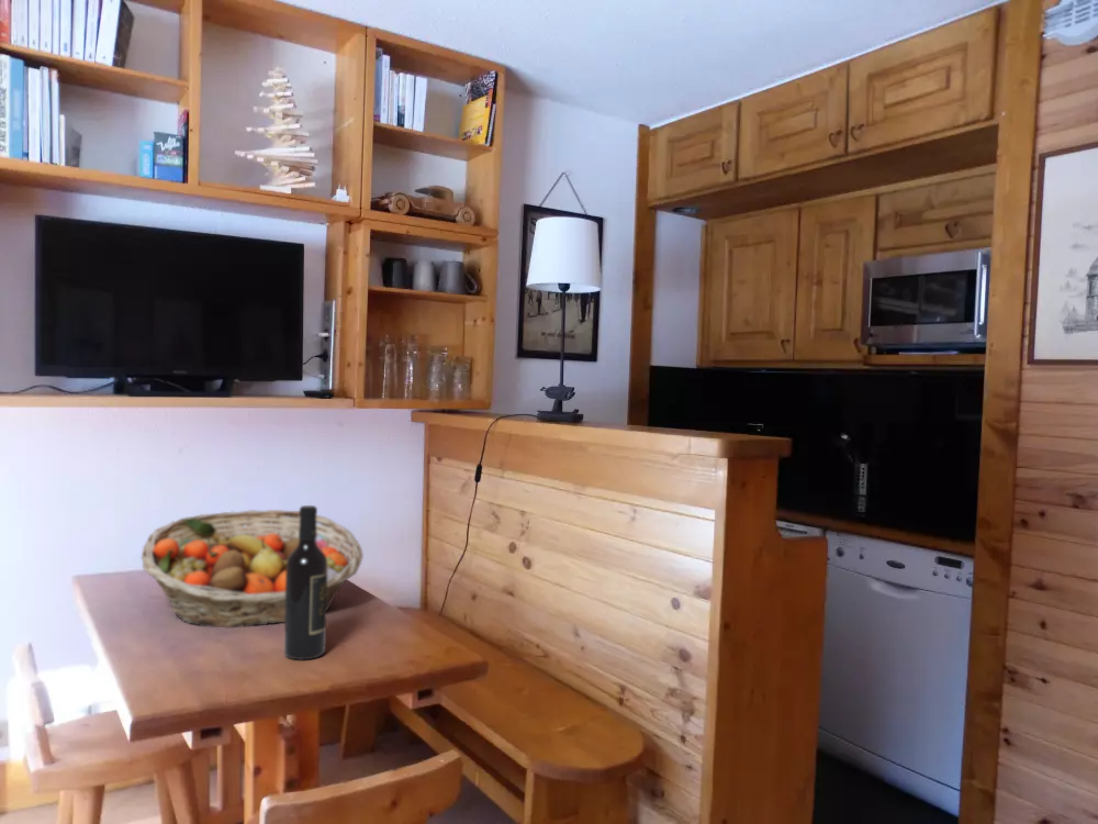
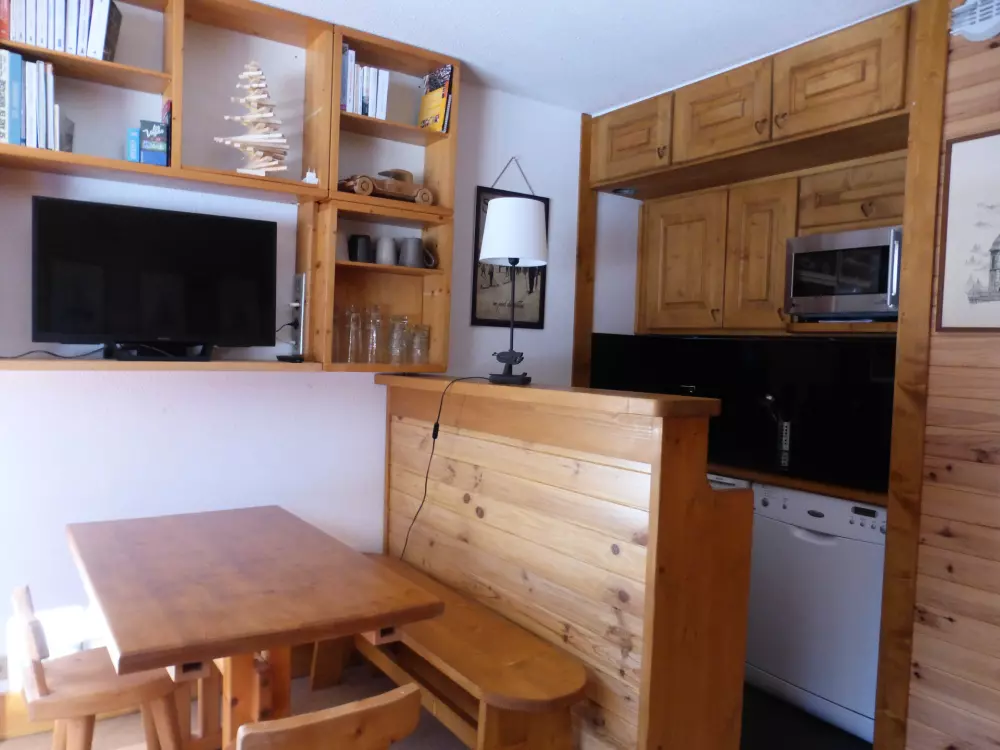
- wine bottle (306, 580)
- fruit basket (256, 565)
